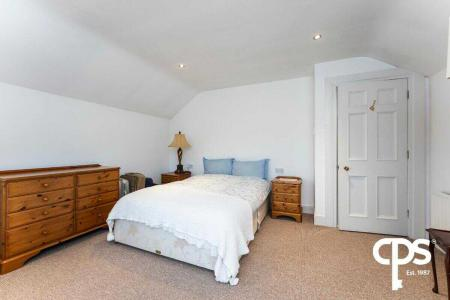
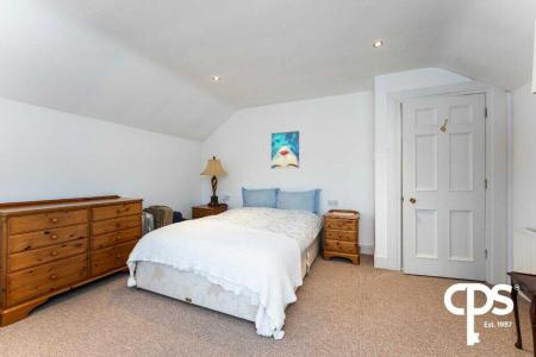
+ wall art (285, 150)
